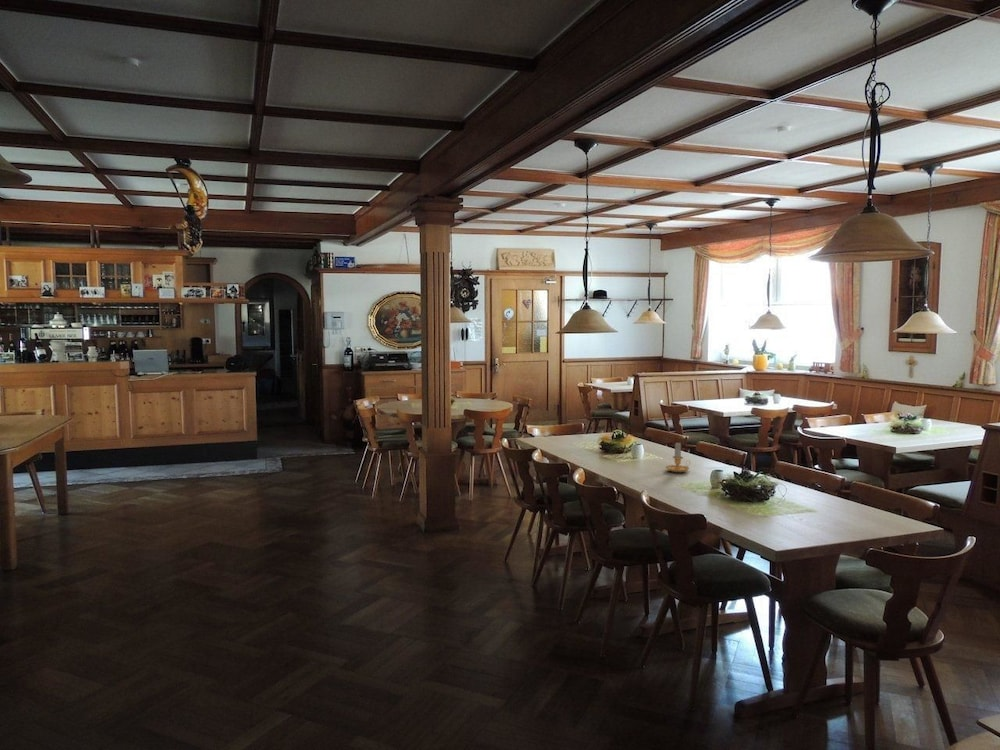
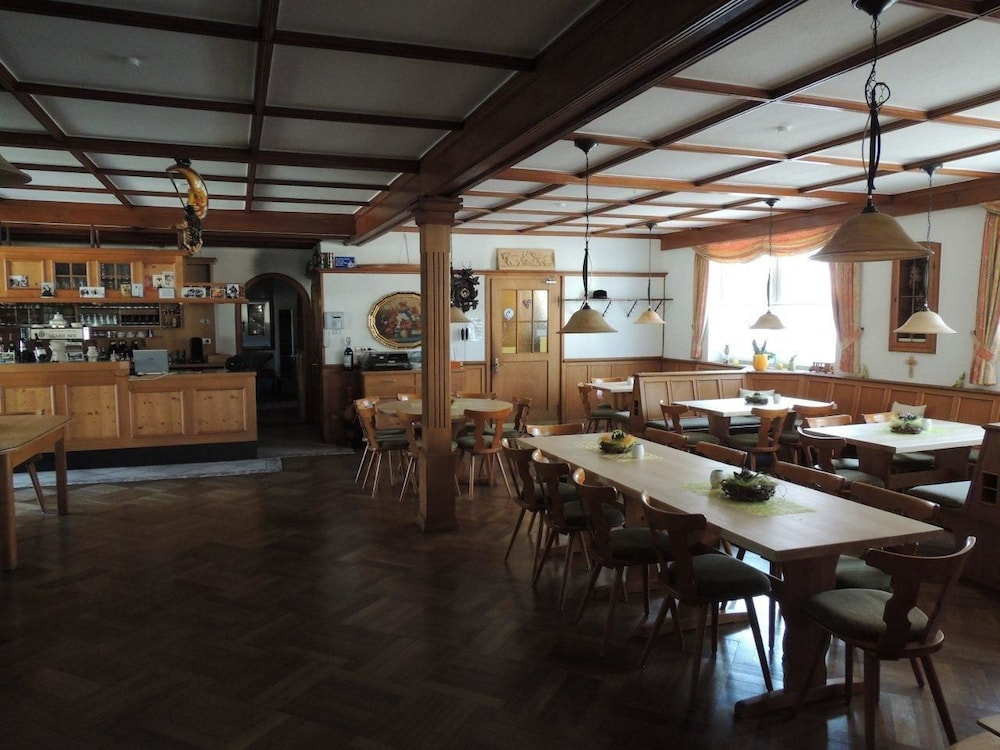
- candle (679, 456)
